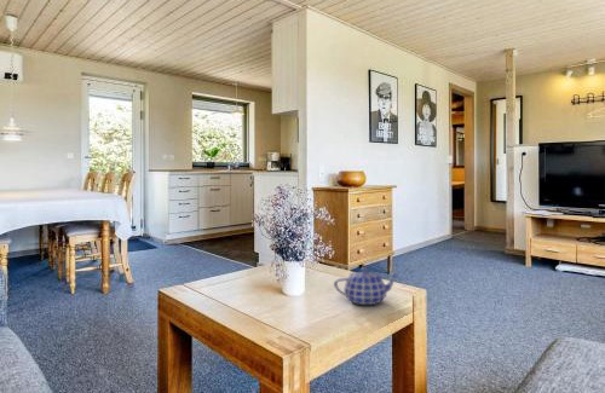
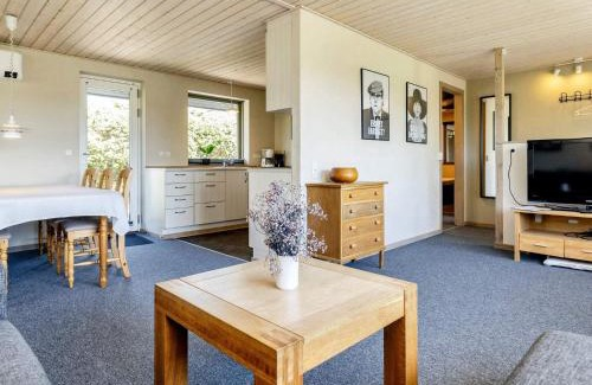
- teapot (367, 284)
